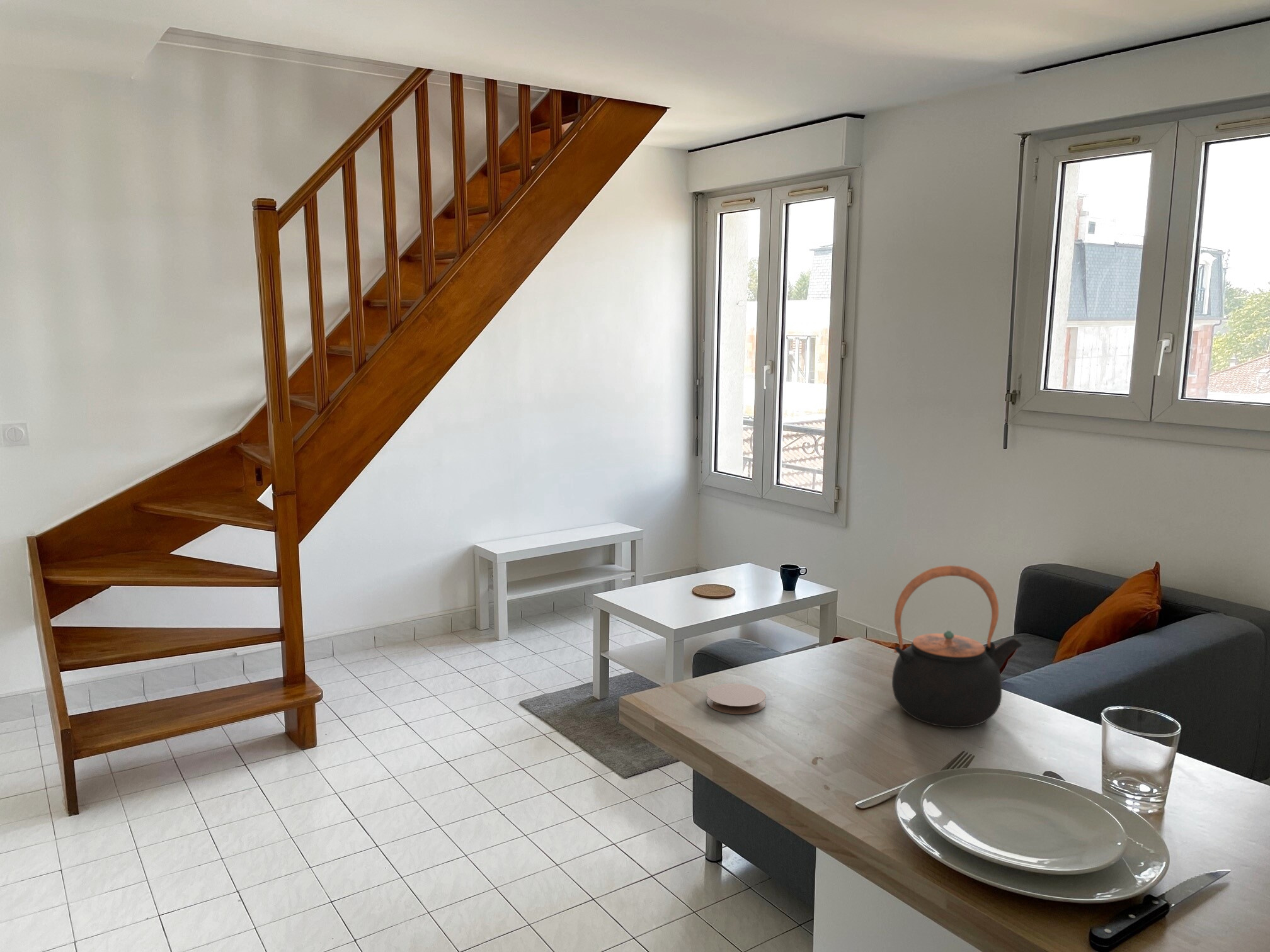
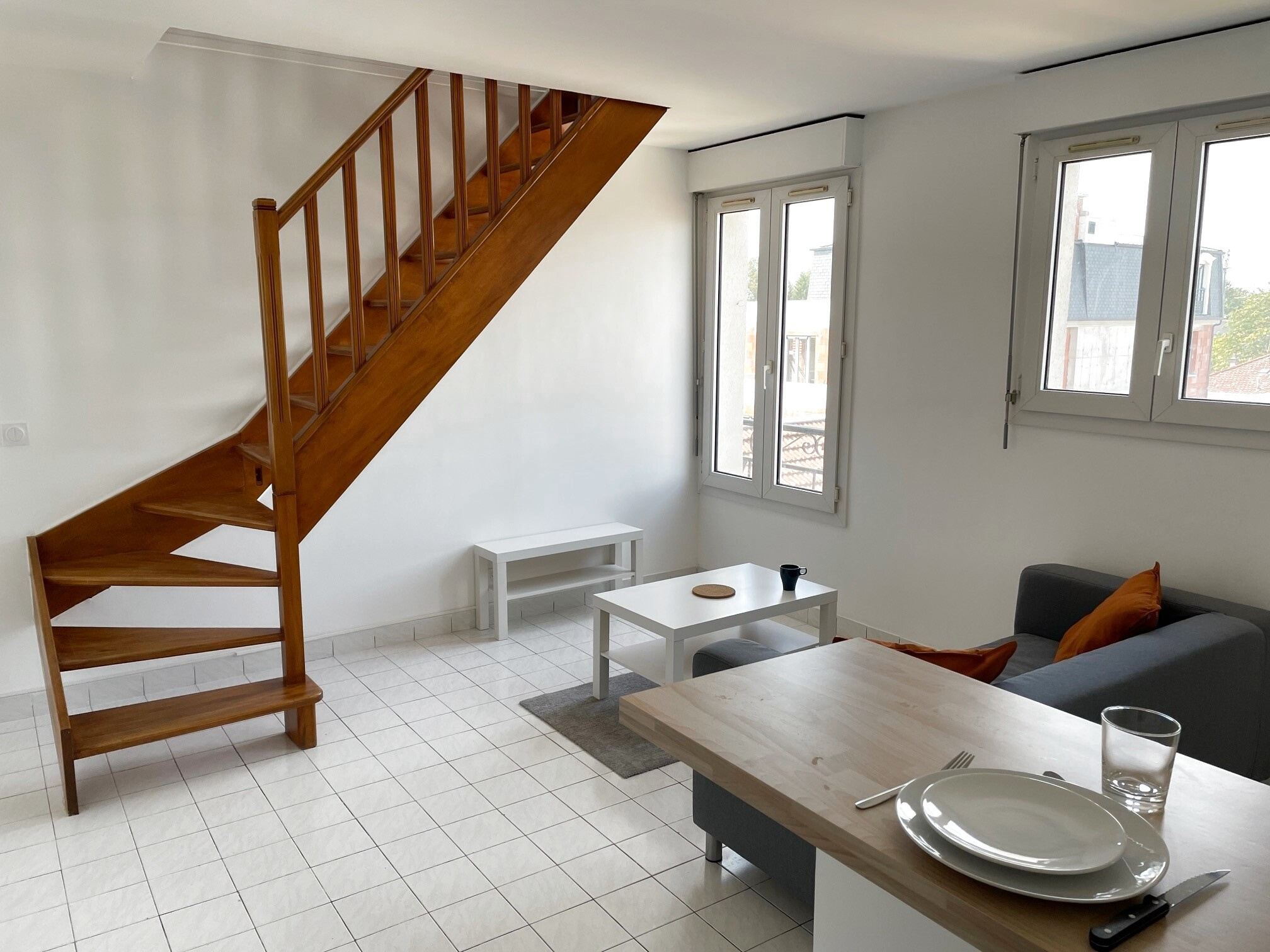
- coaster (736, 698)
- teapot (958, 639)
